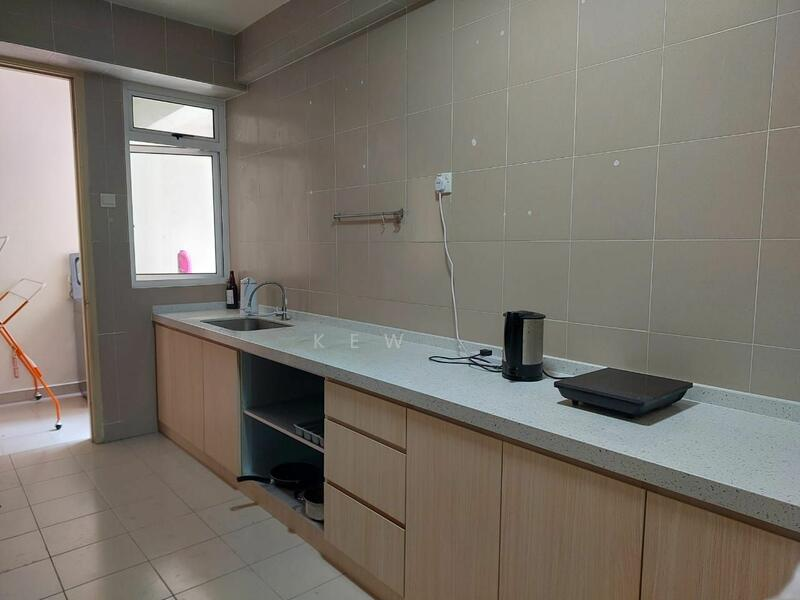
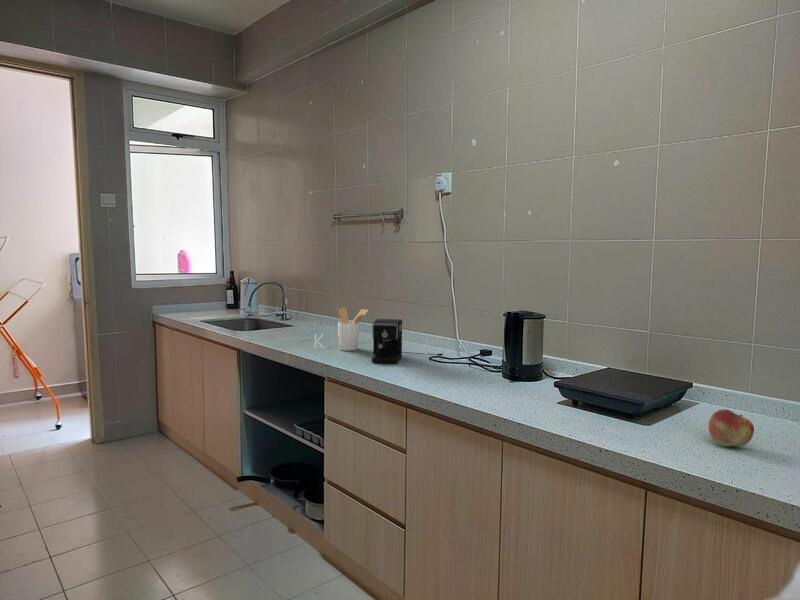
+ coffee maker (401, 340)
+ fruit (730, 428)
+ utensil holder (353, 328)
